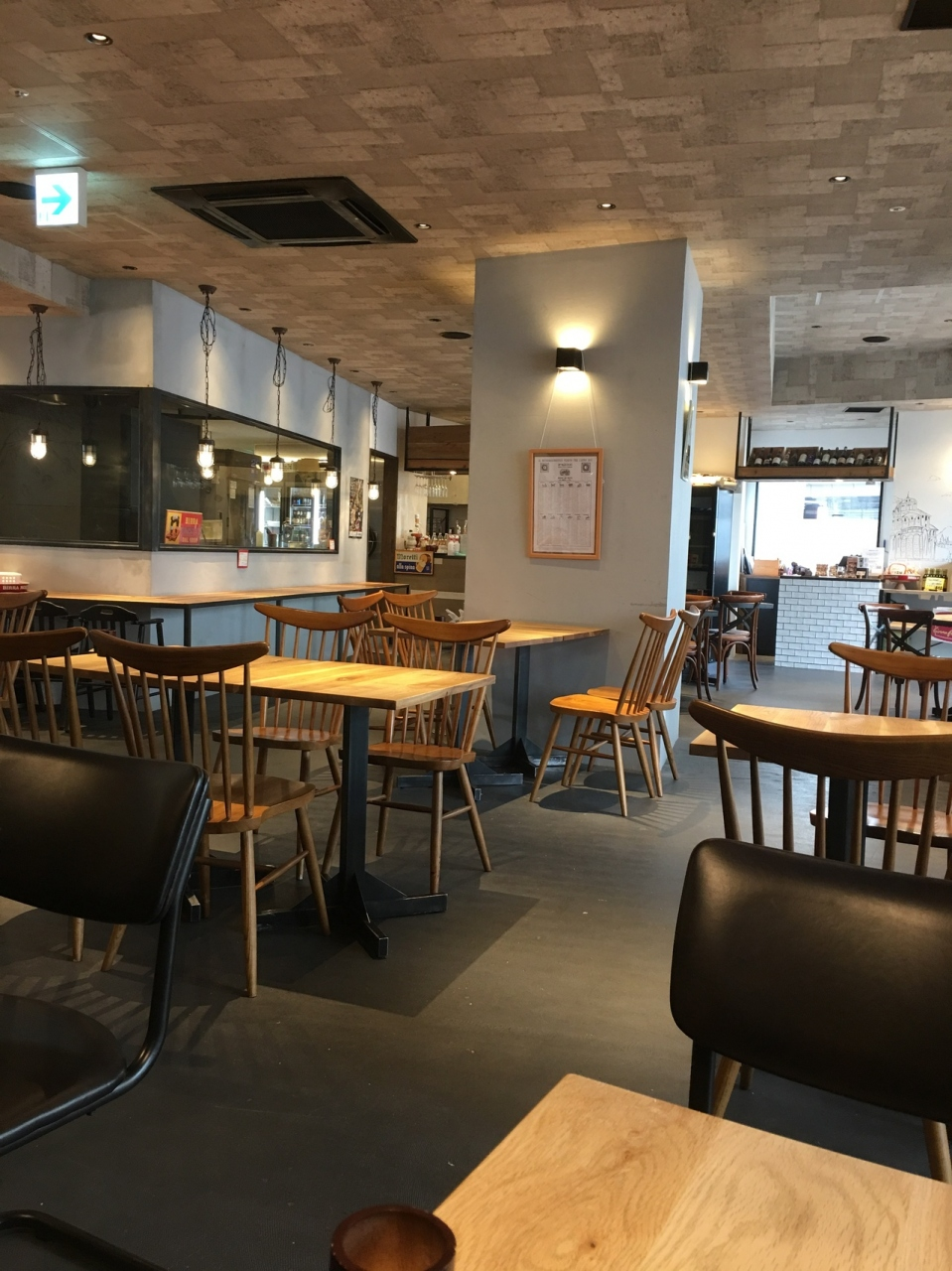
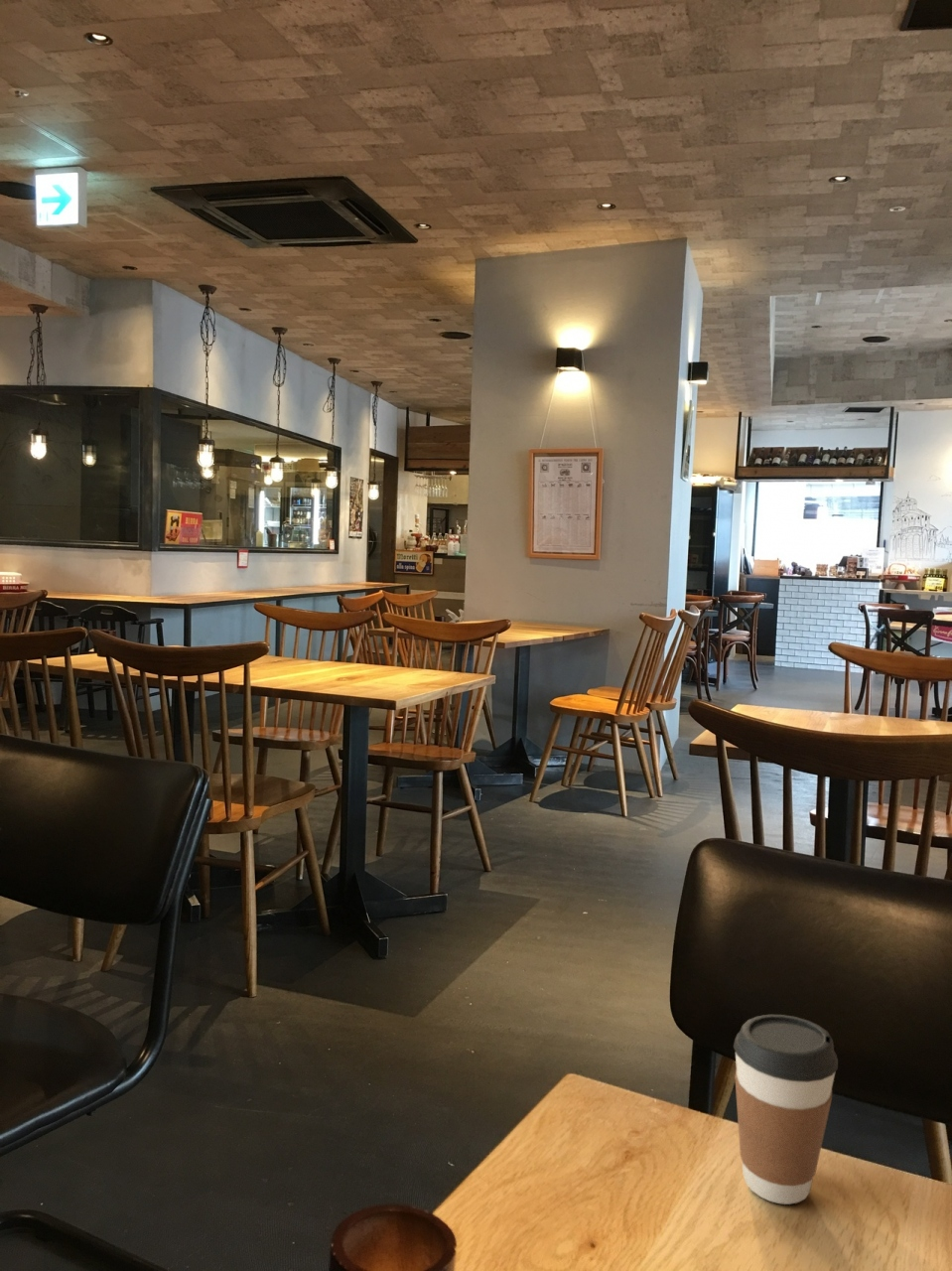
+ coffee cup (781, 1108)
